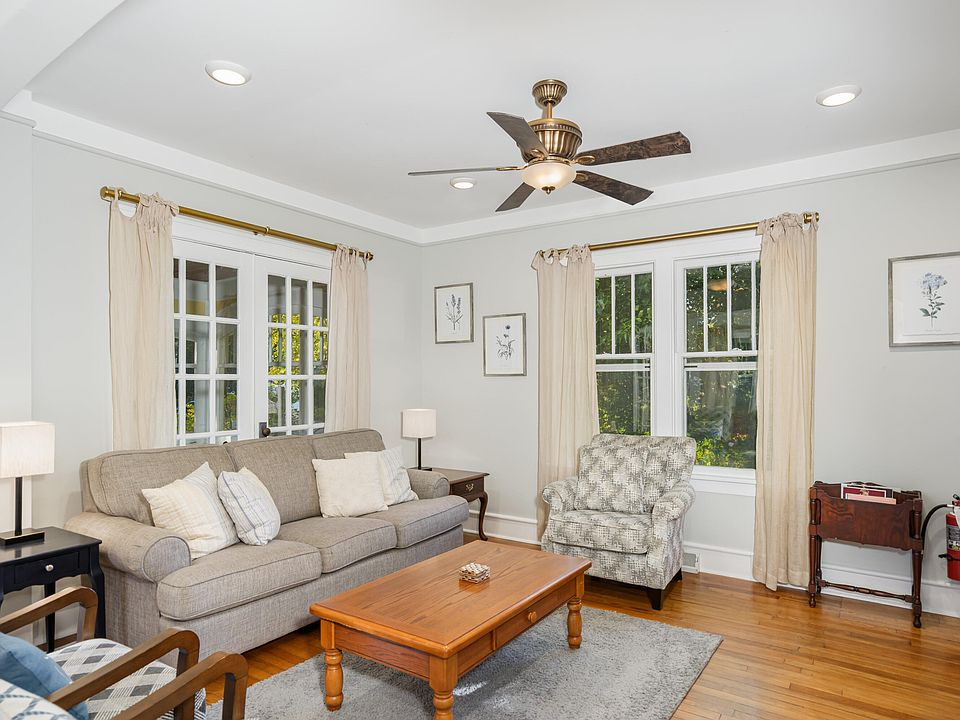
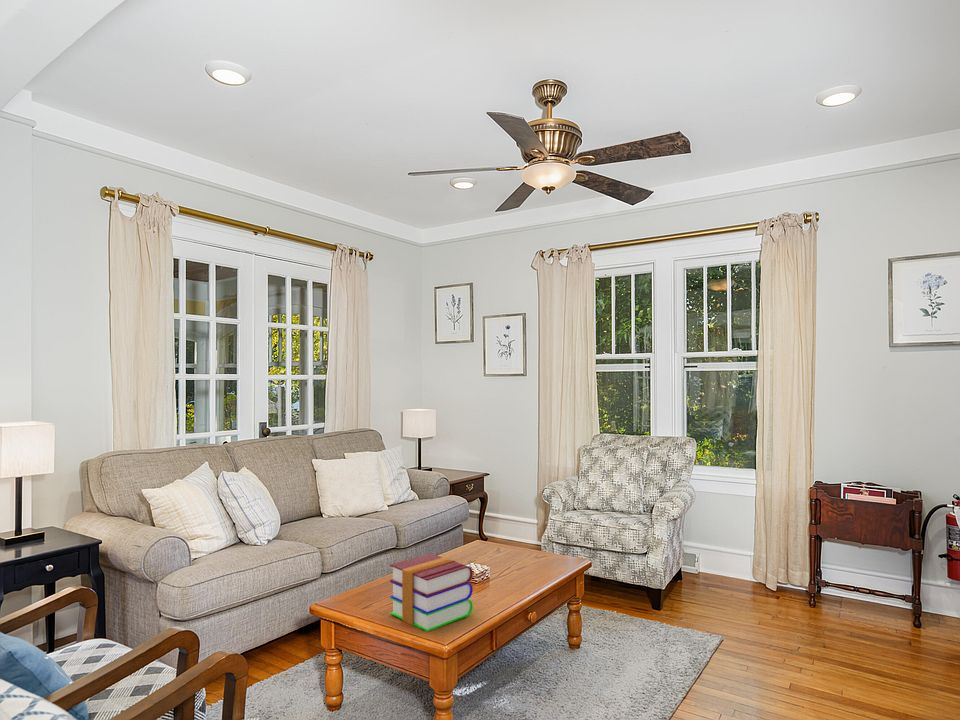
+ books (432, 589)
